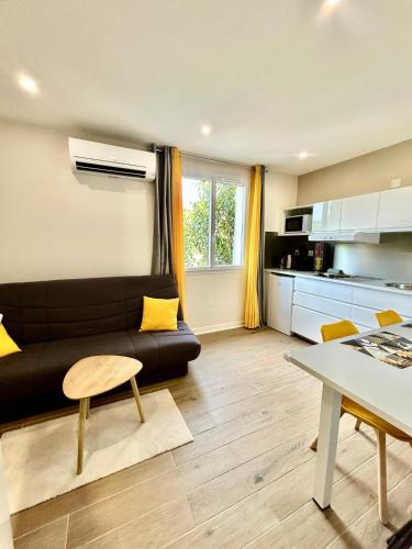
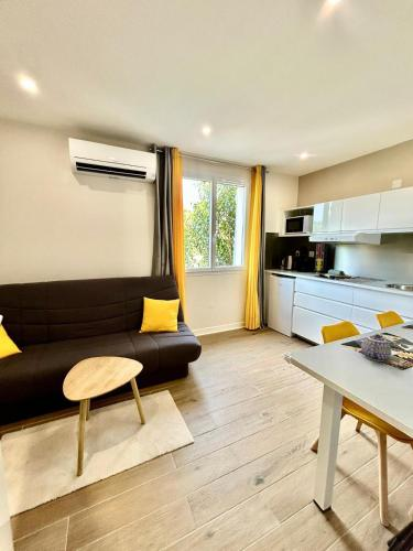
+ teapot (376, 346)
